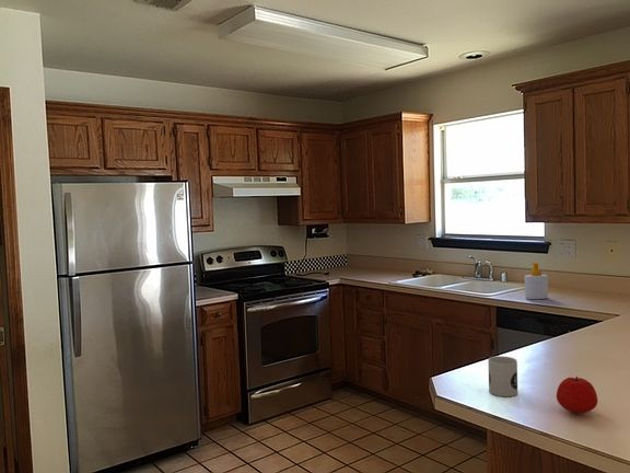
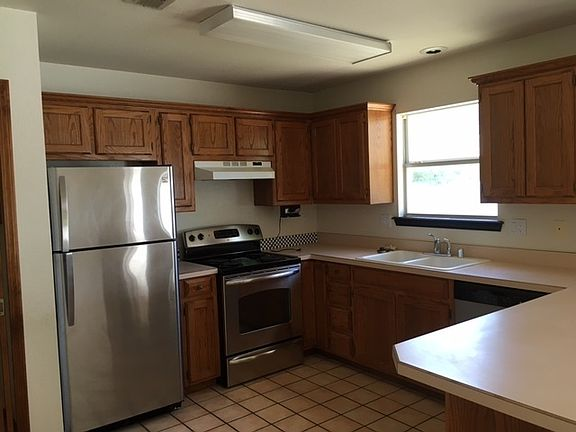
- soap bottle (536, 280)
- mug (504, 373)
- apple (576, 394)
